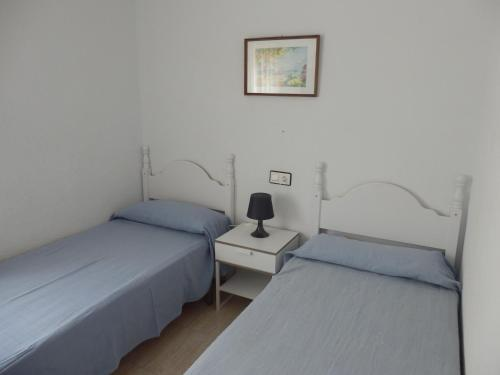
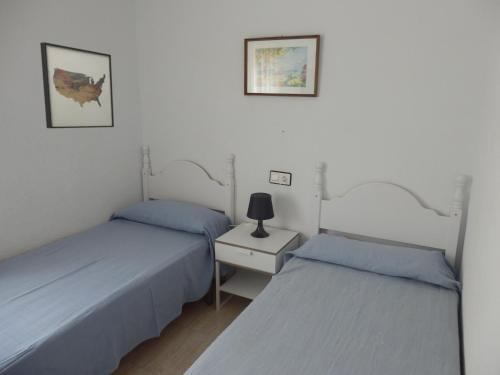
+ wall art (80, 89)
